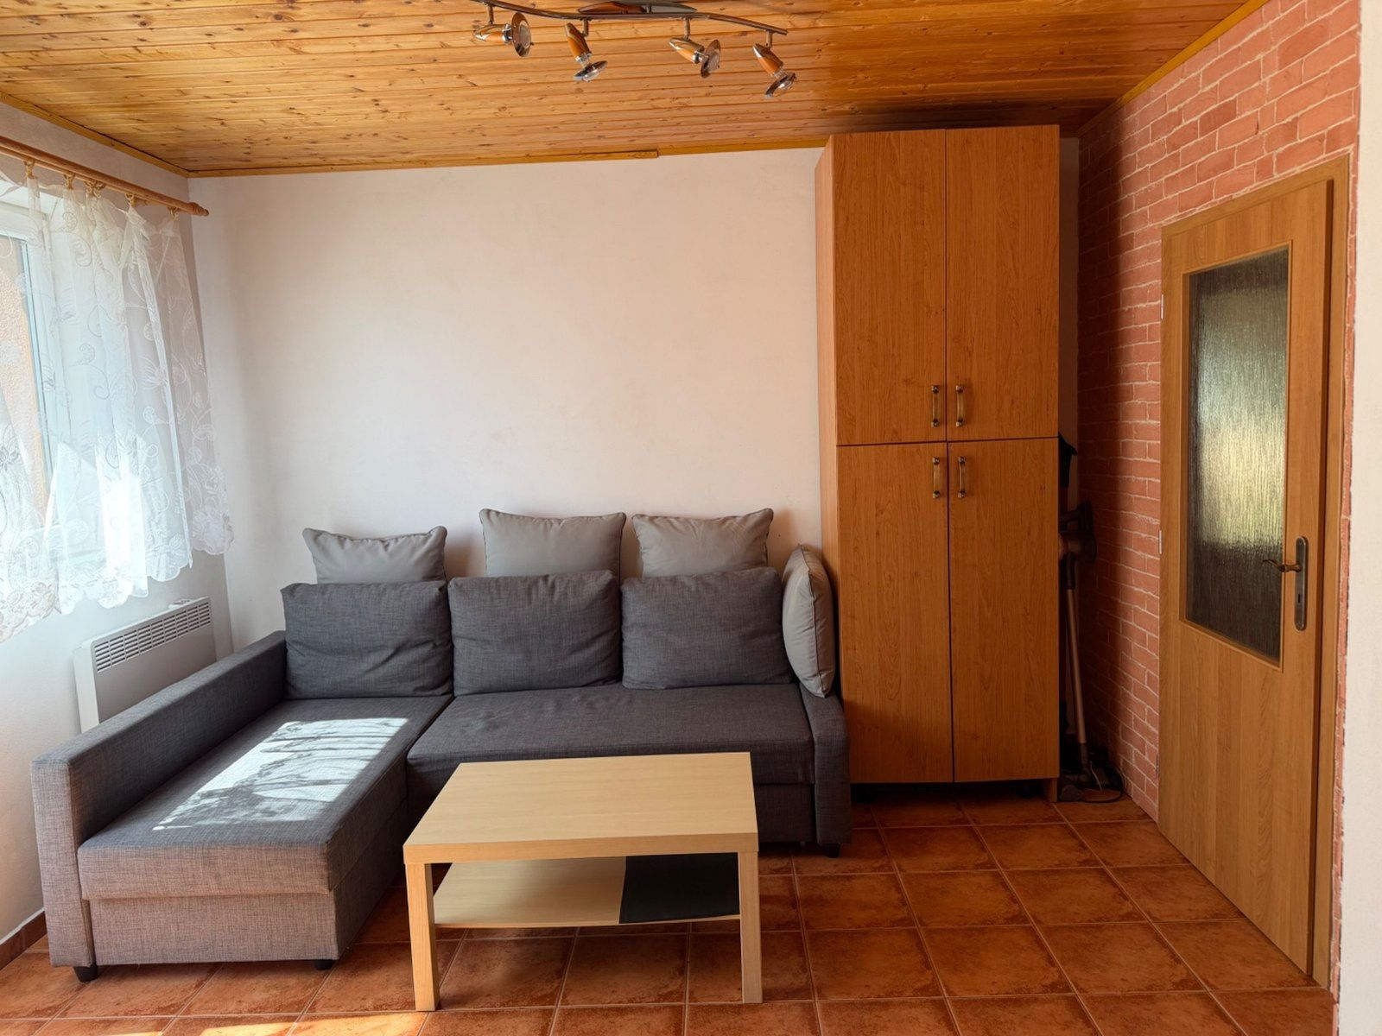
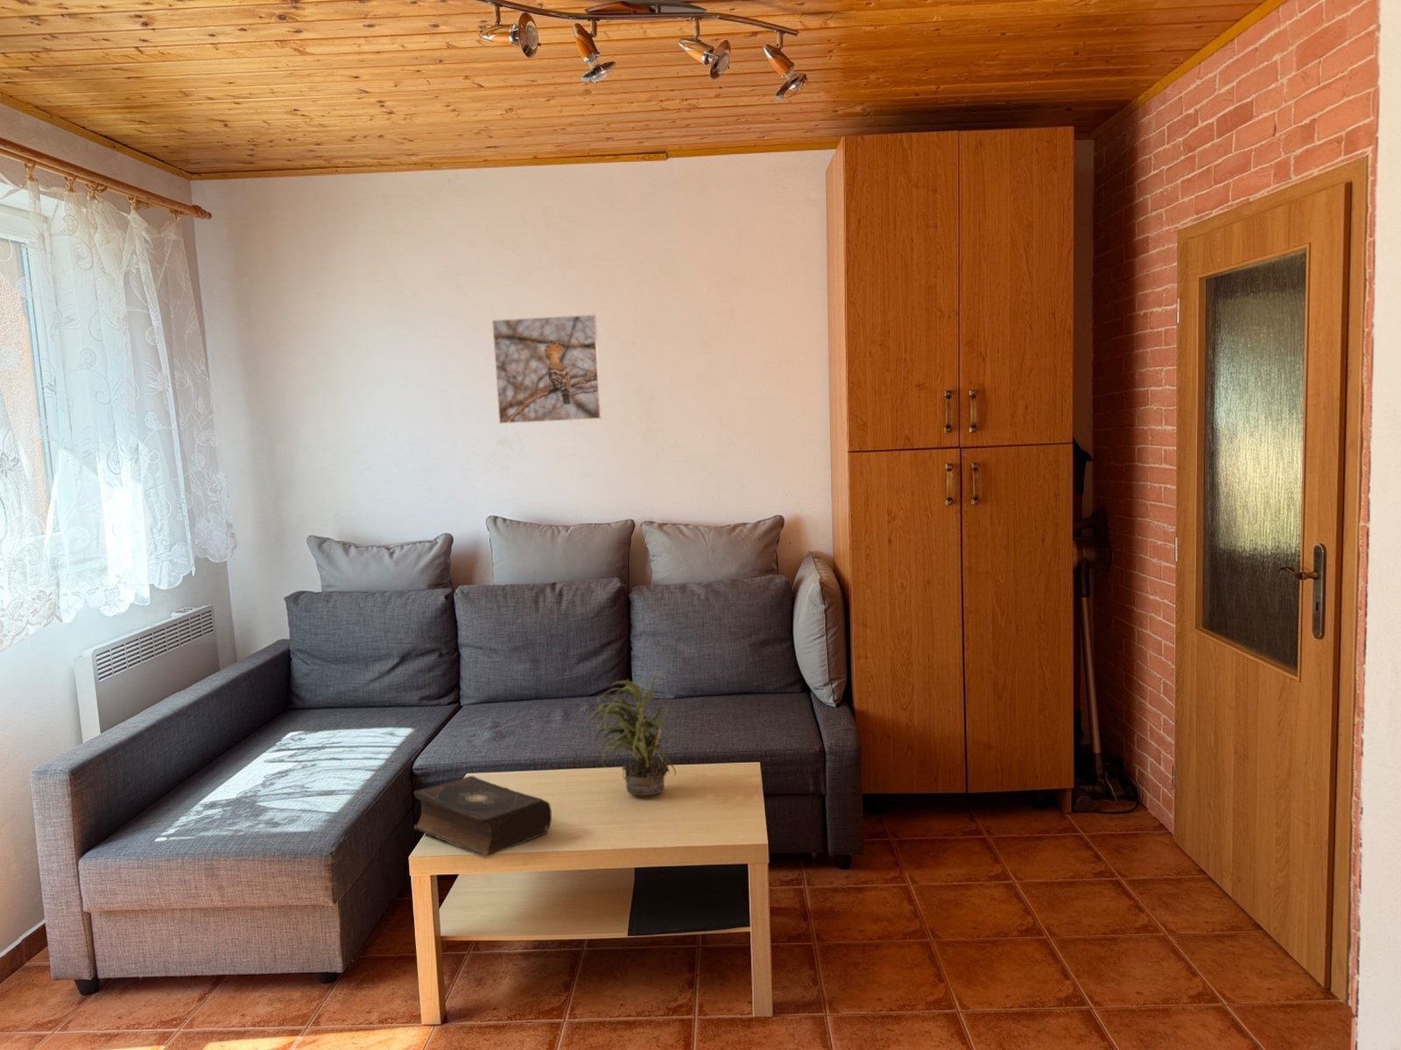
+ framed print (547, 369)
+ book (480, 812)
+ potted plant (632, 731)
